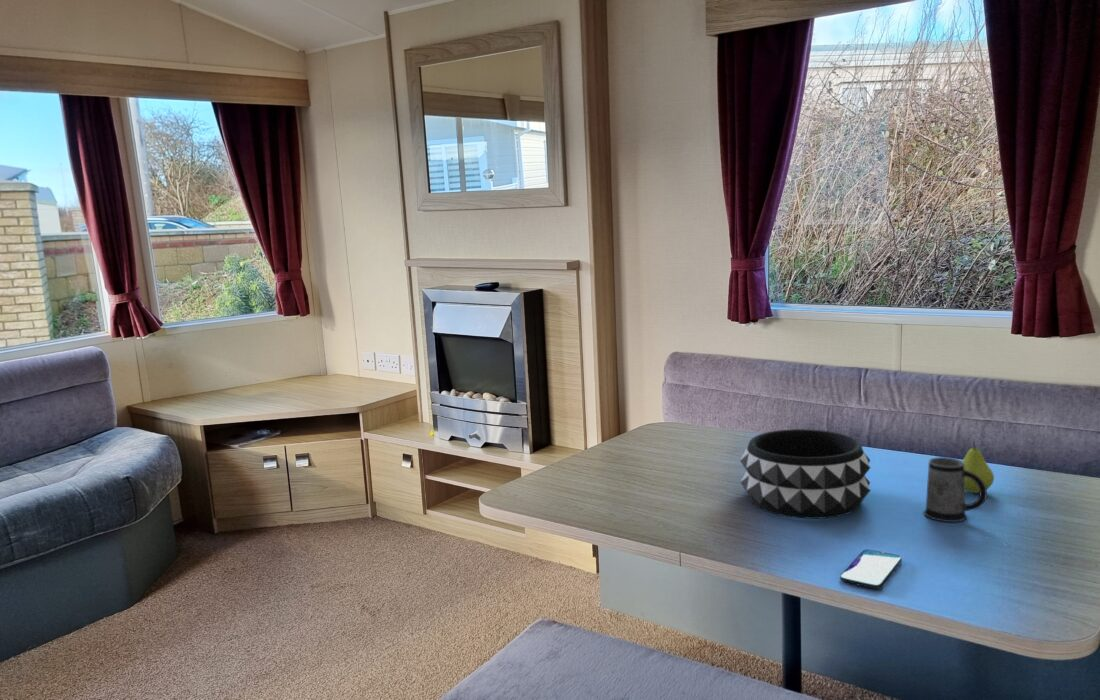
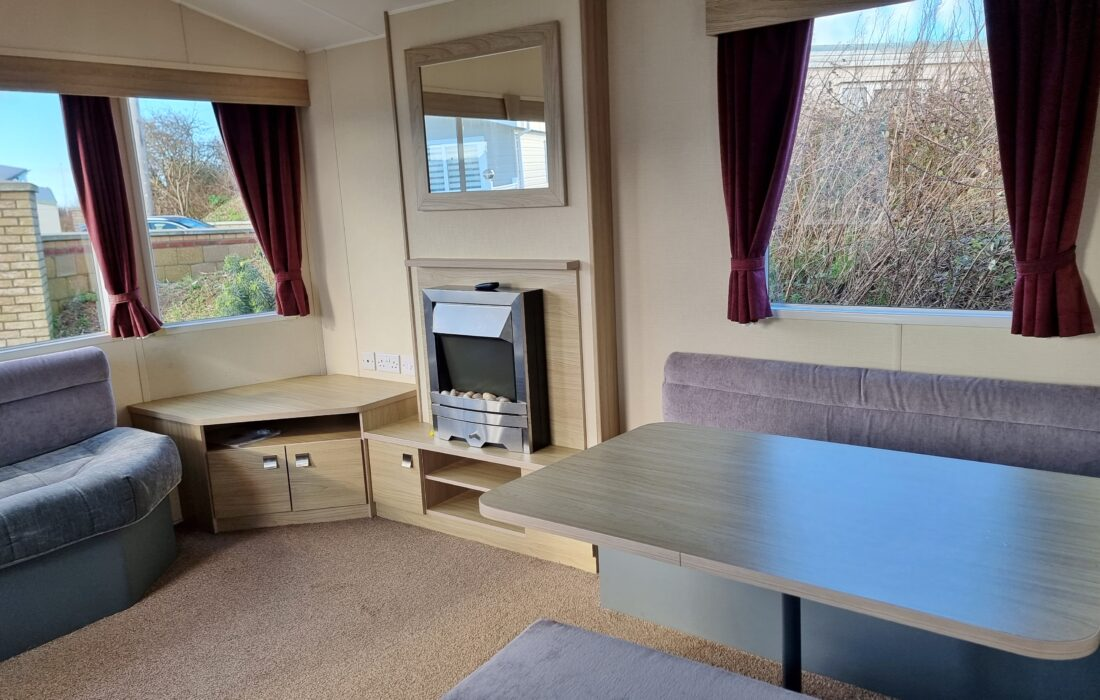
- fruit (974, 466)
- mug (955, 490)
- smartphone (871, 568)
- decorative bowl (804, 471)
